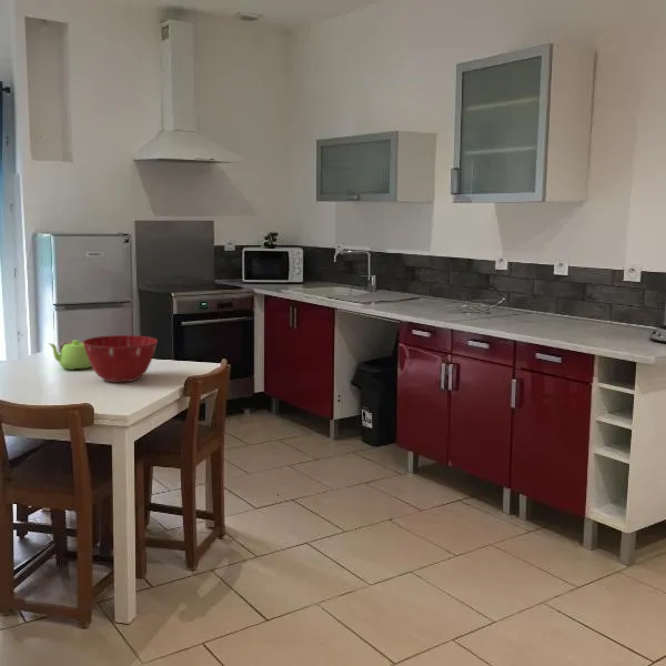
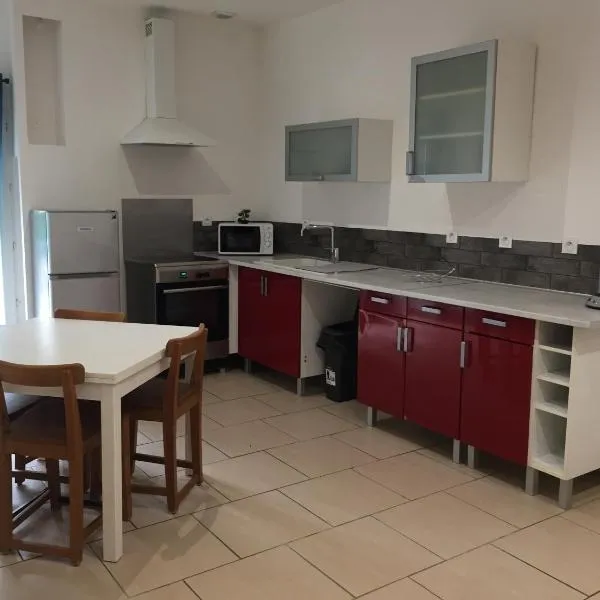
- teapot (73, 354)
- mixing bowl (121, 360)
